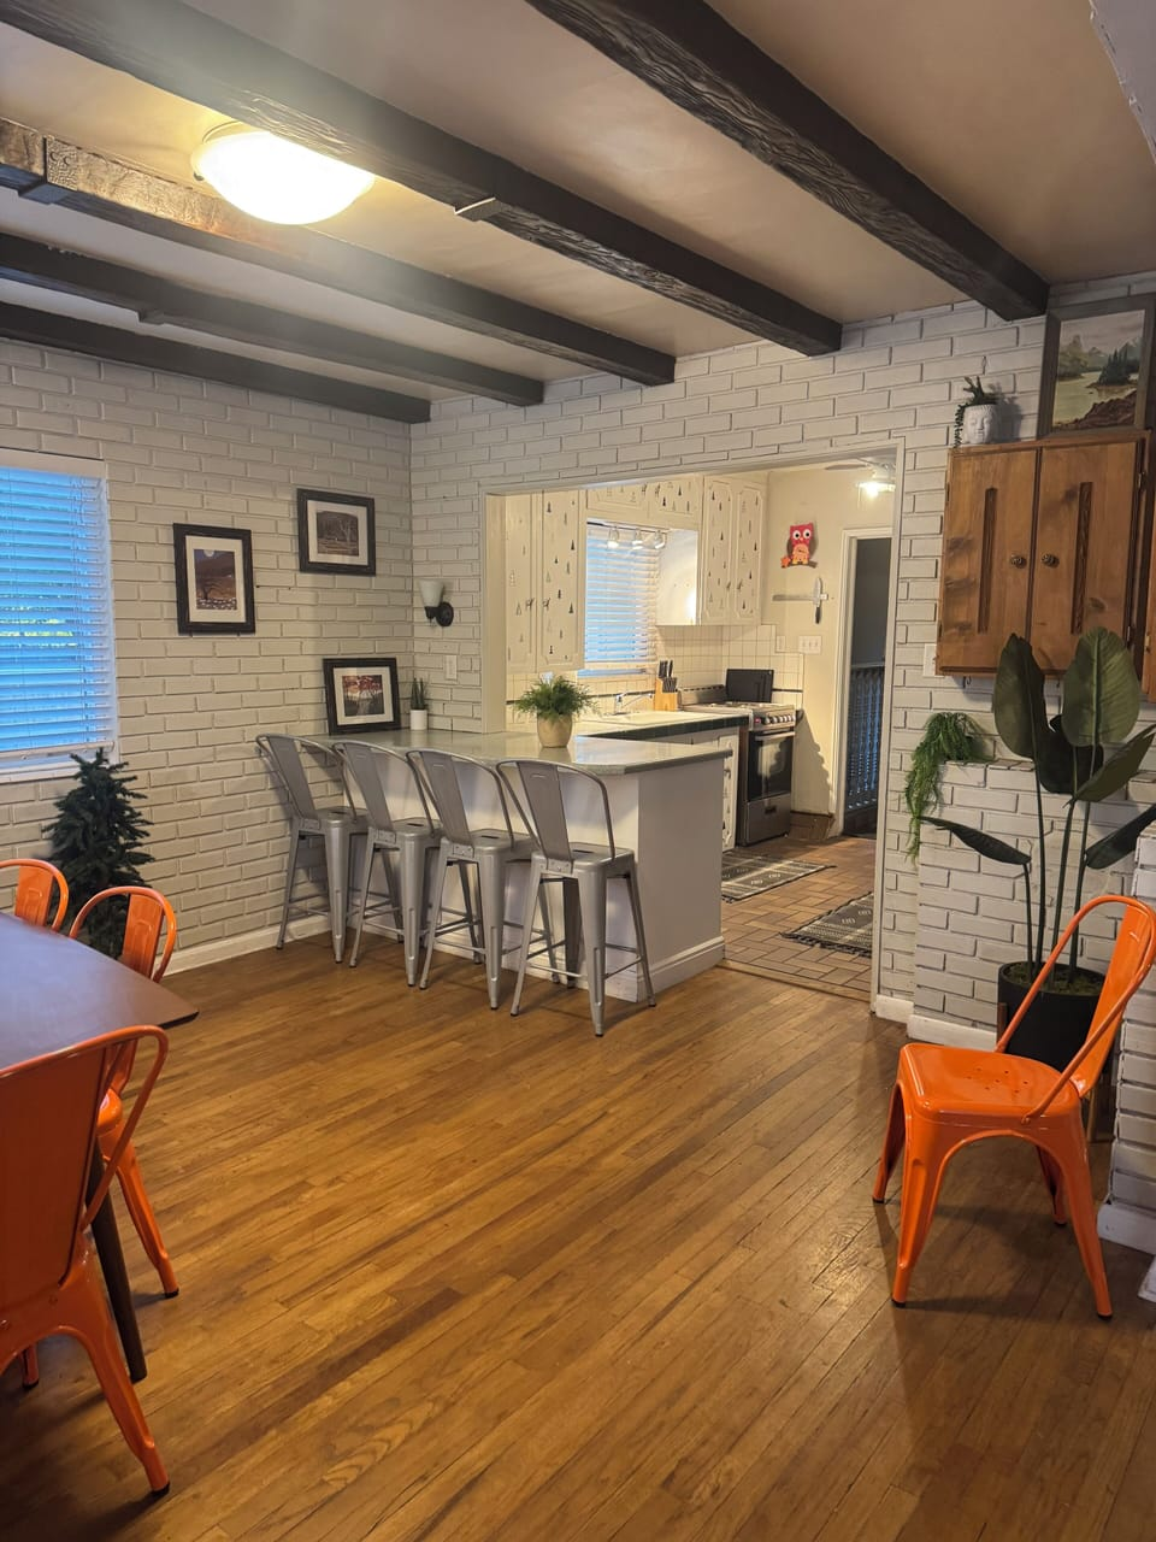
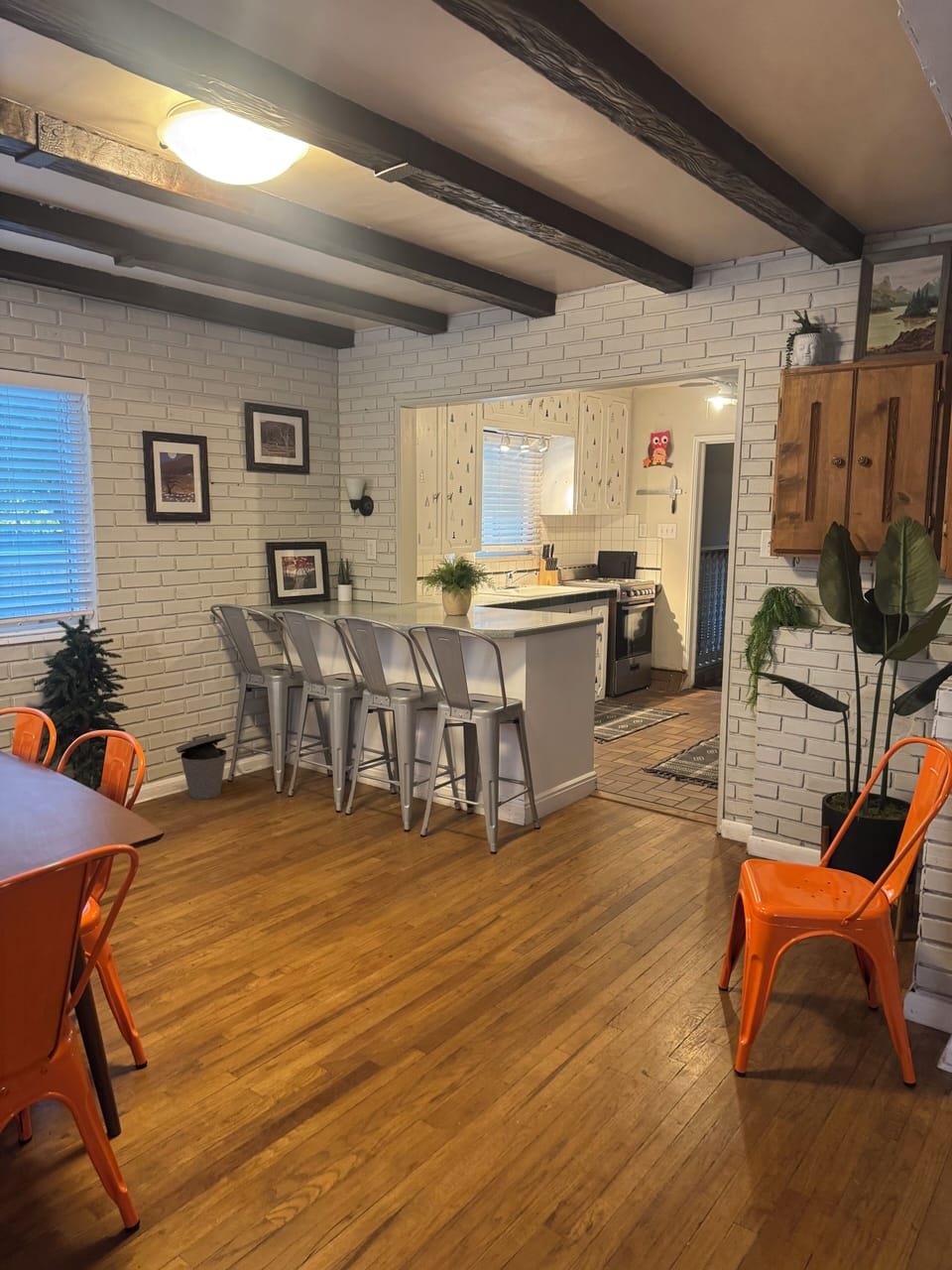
+ trash can (202, 762)
